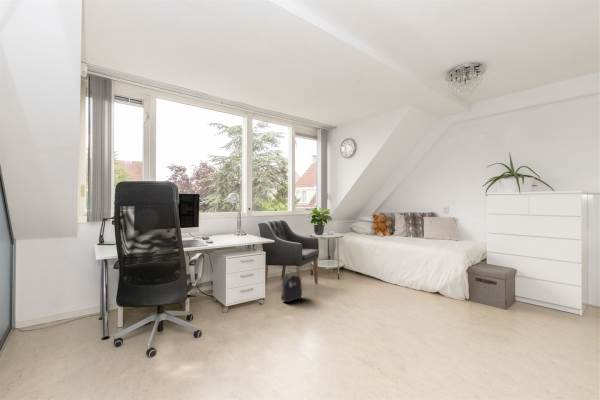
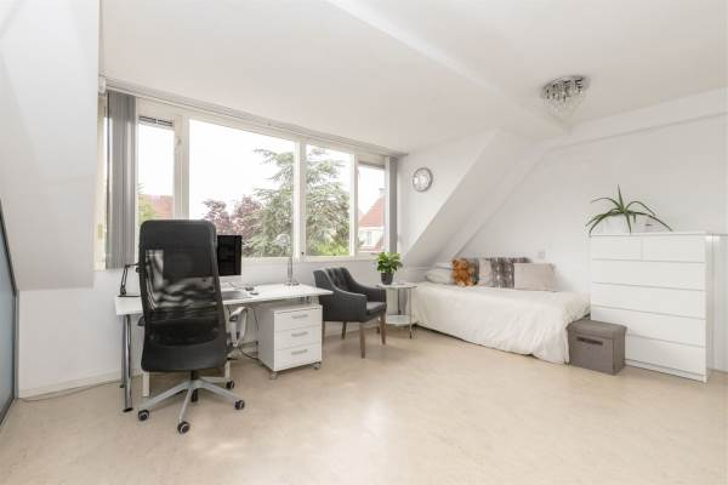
- backpack (291, 285)
